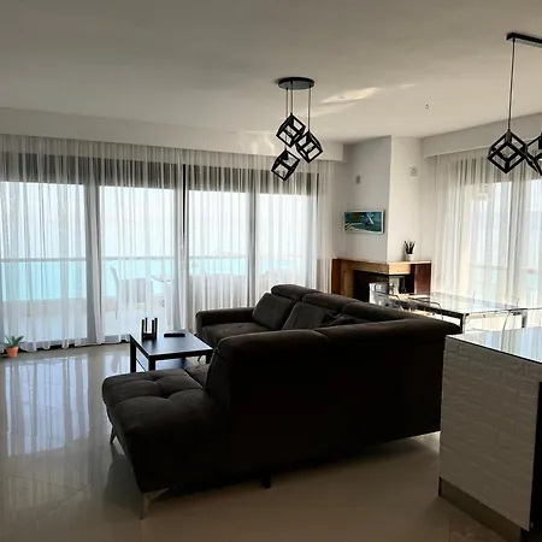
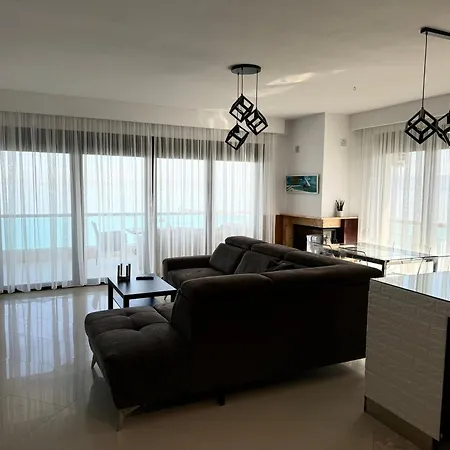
- potted plant (12, 344)
